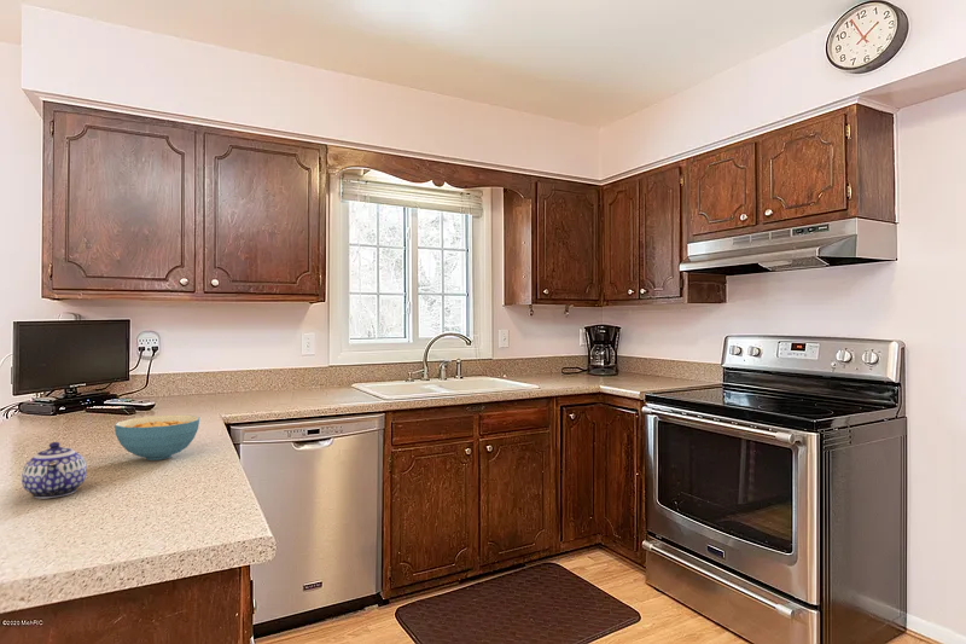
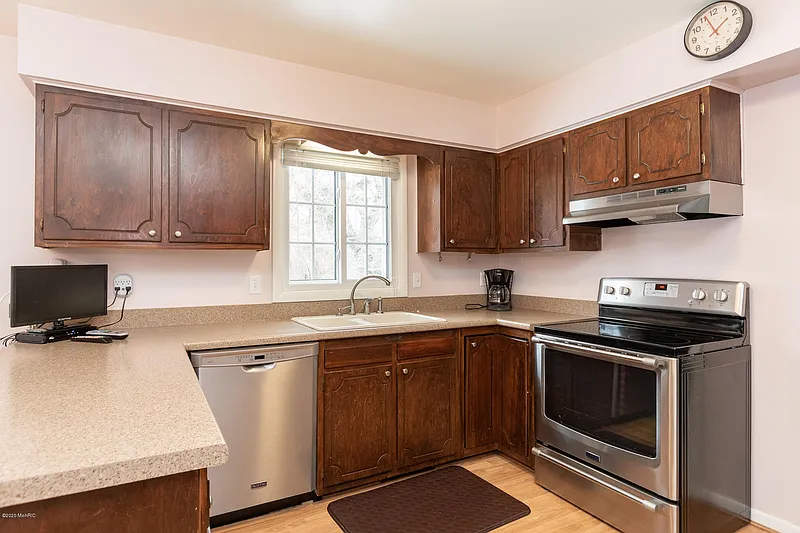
- teapot (54, 468)
- cereal bowl (158, 439)
